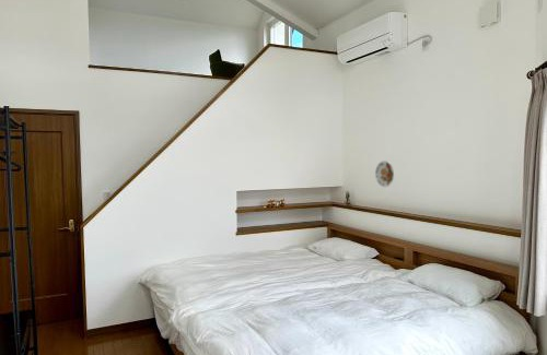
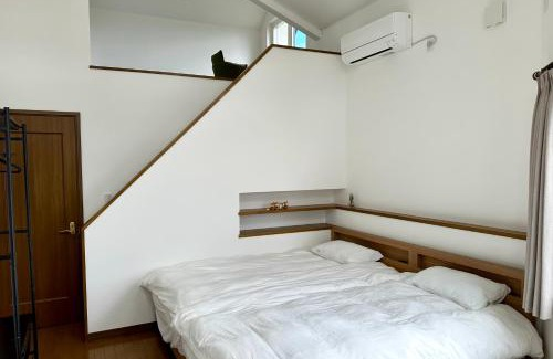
- decorative plate (384, 174)
